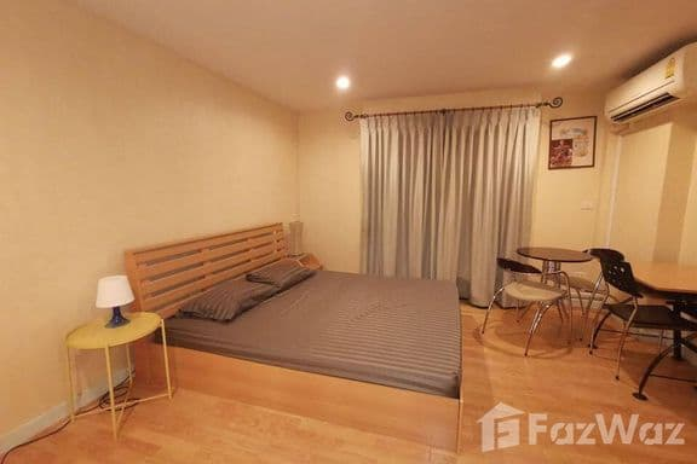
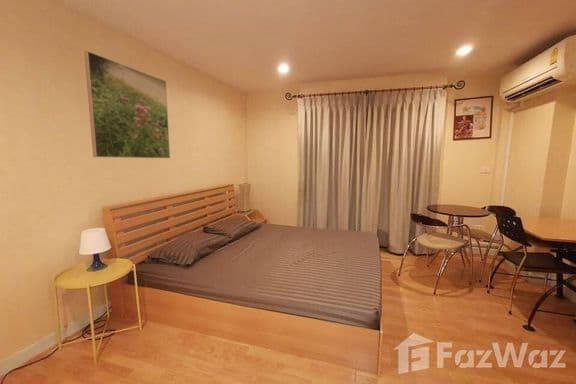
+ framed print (134, 114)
